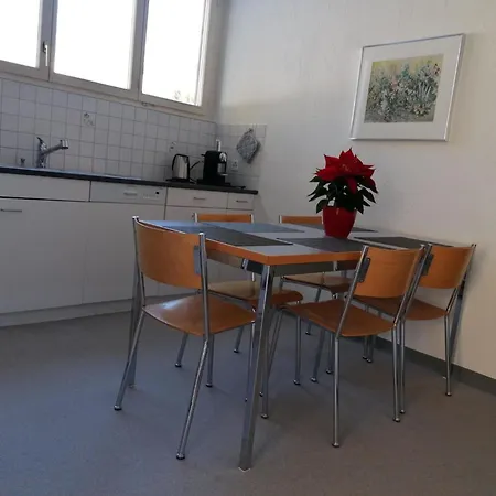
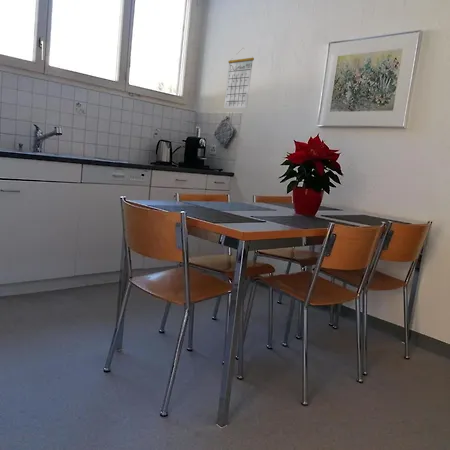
+ calendar (238, 78)
